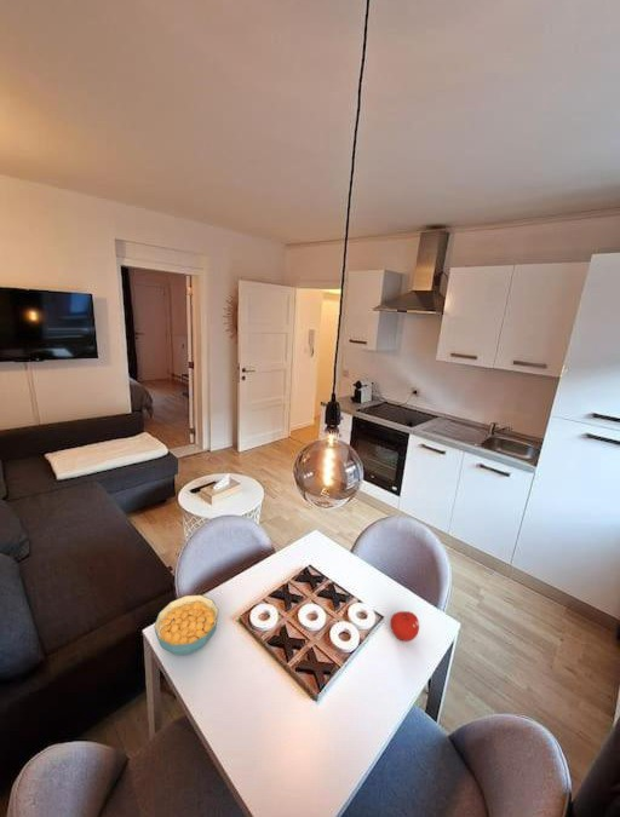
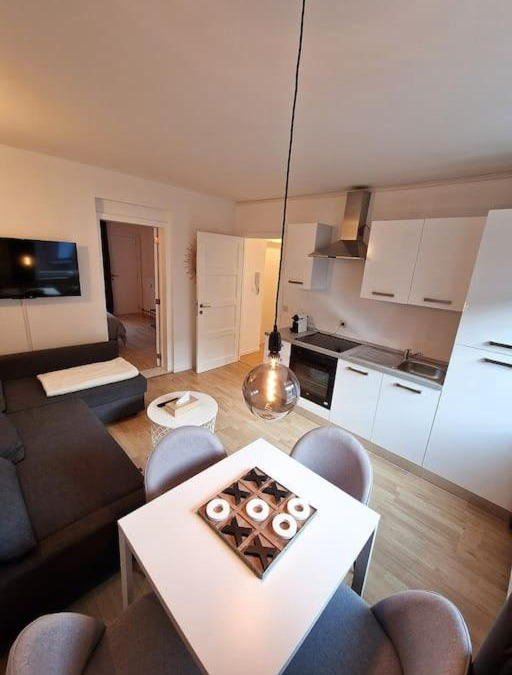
- cereal bowl (188, 629)
- fruit (404, 623)
